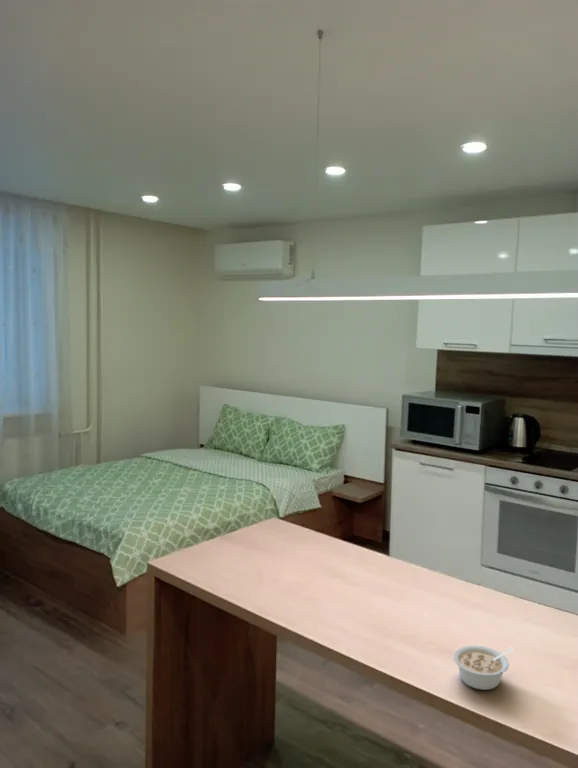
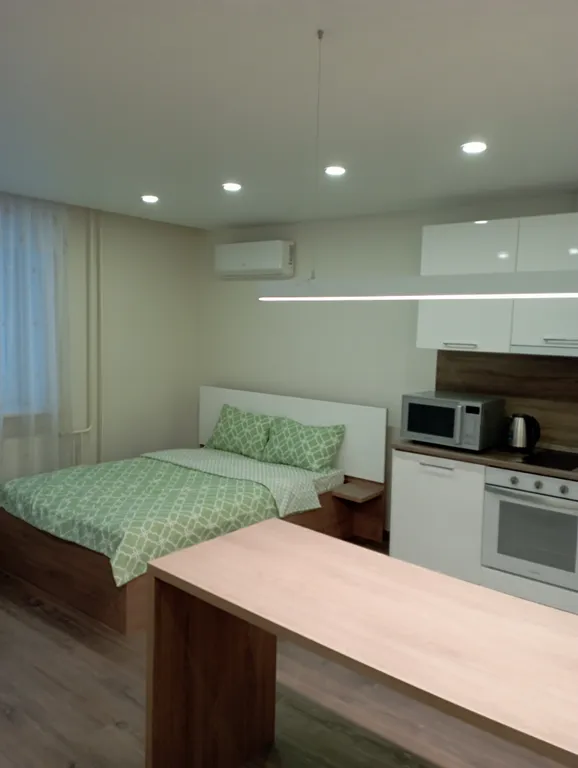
- legume (481, 666)
